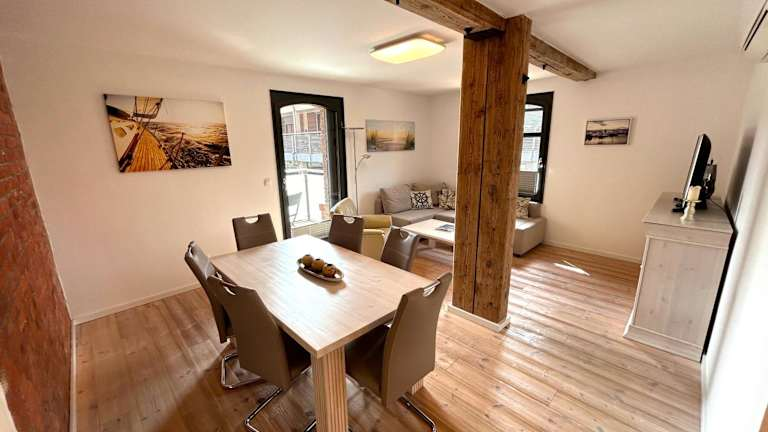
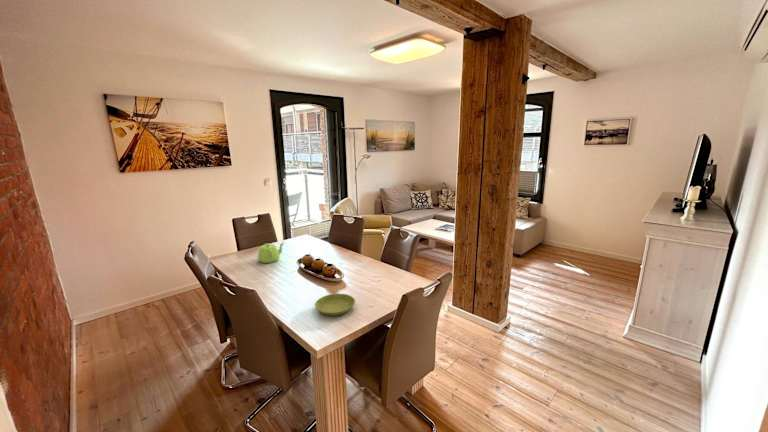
+ teapot (271, 251)
+ saucer (335, 305)
